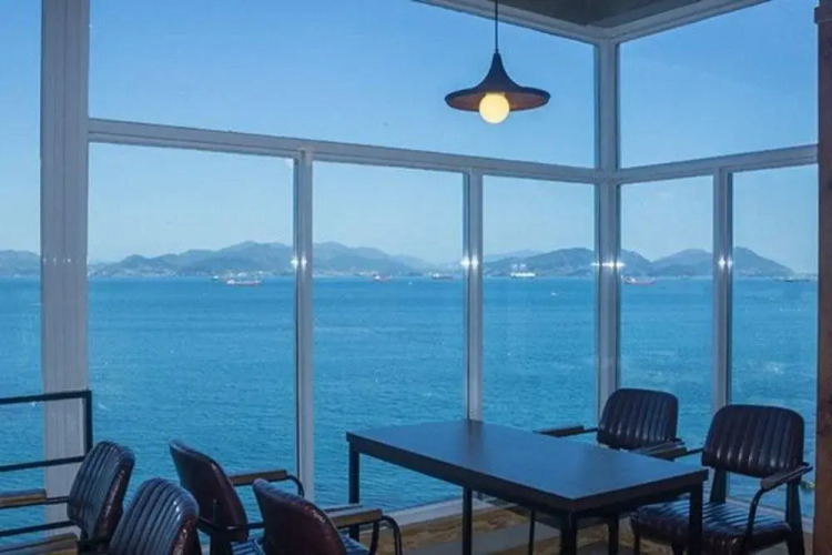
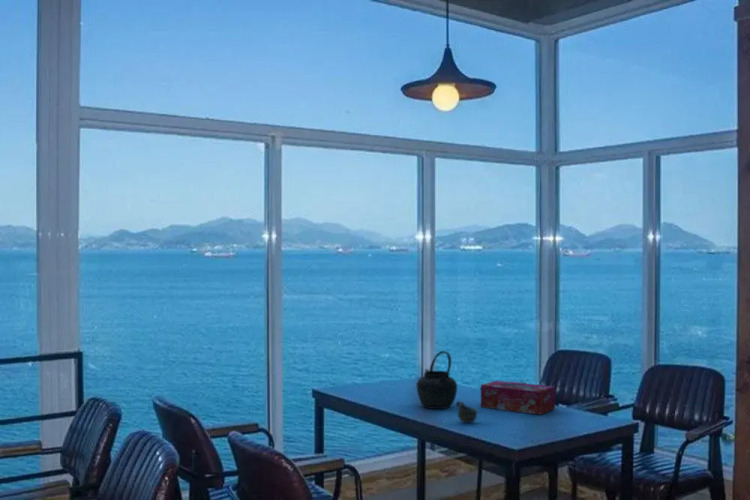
+ cup (467, 412)
+ tissue box (517, 396)
+ kettle (436, 378)
